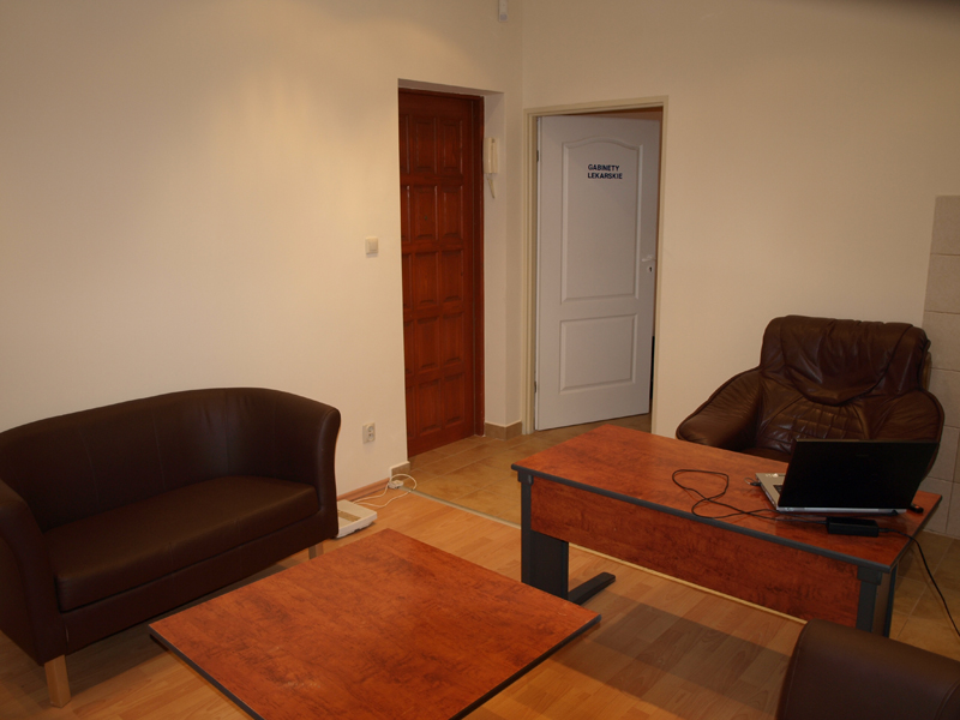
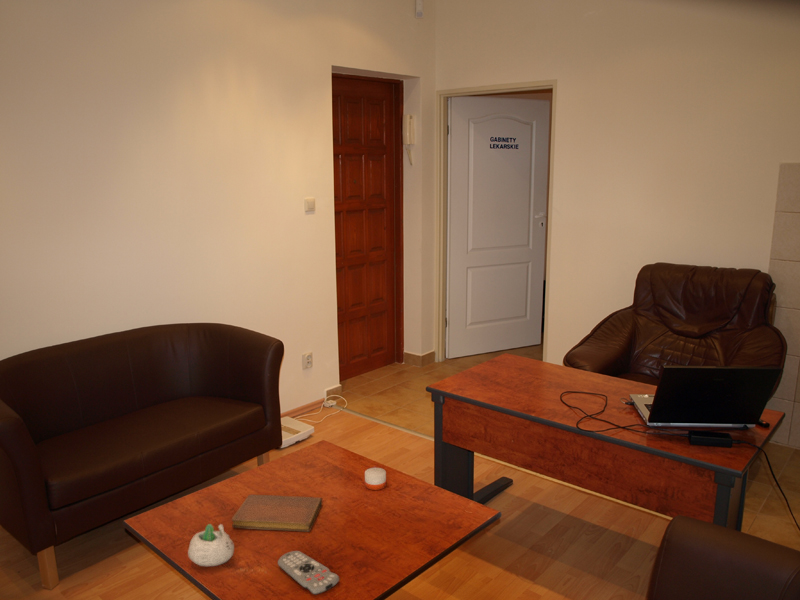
+ remote control (306, 571)
+ succulent planter (211, 542)
+ notebook (278, 511)
+ candle (375, 471)
